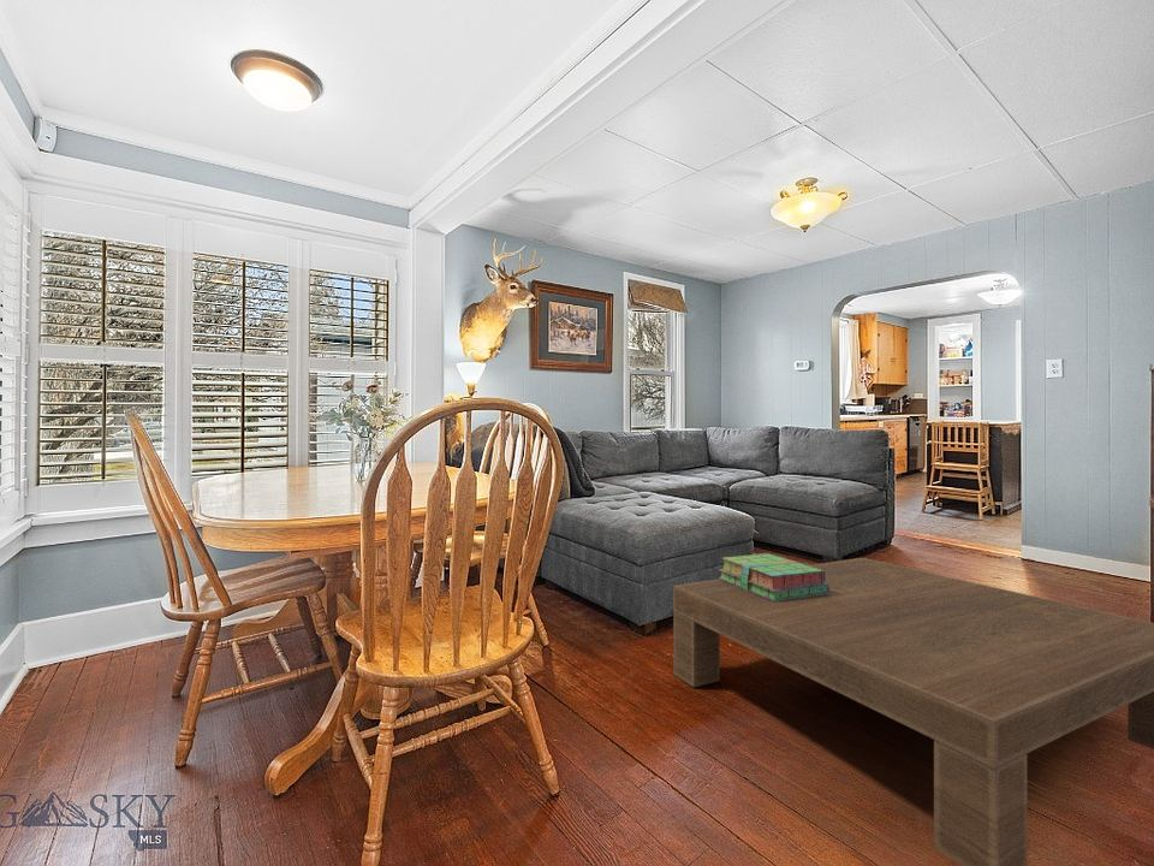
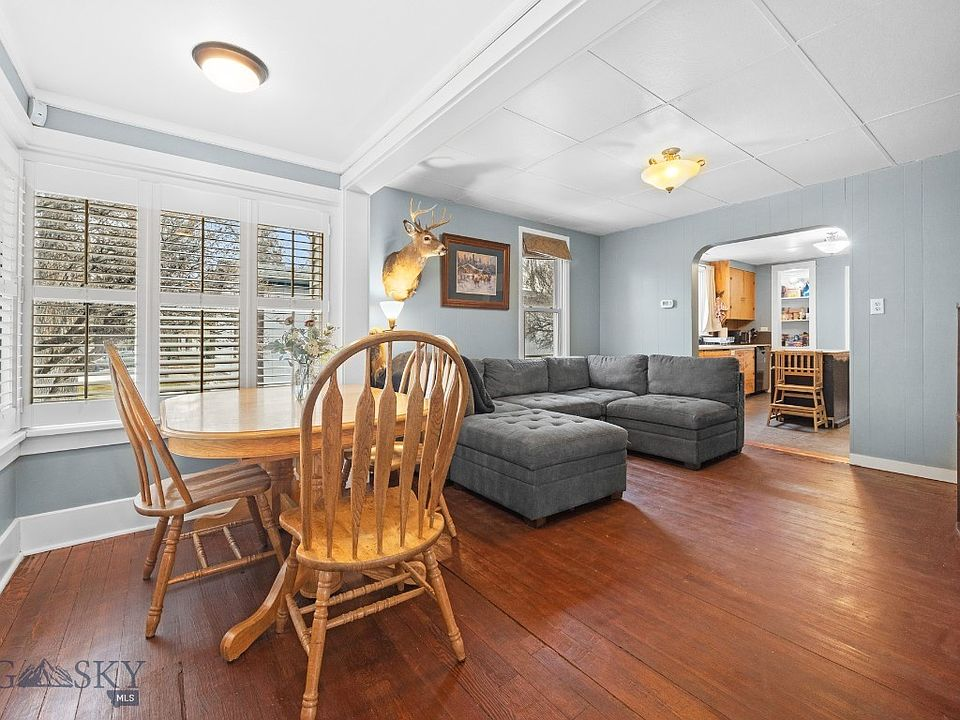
- coffee table (902, 657)
- stack of books (771, 574)
